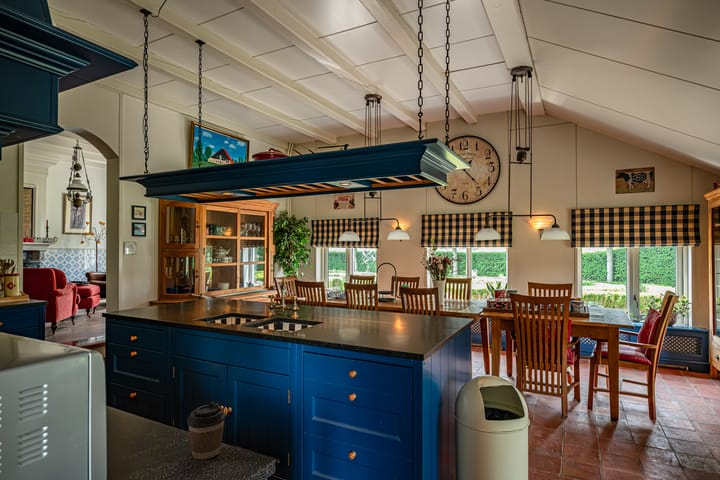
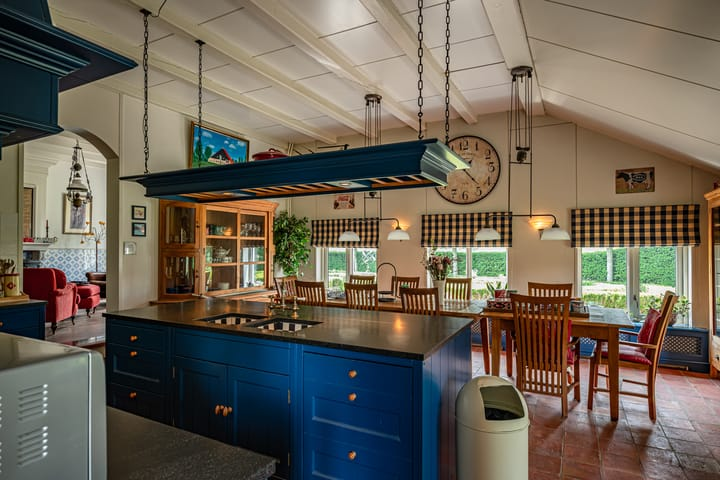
- coffee cup (206, 429)
